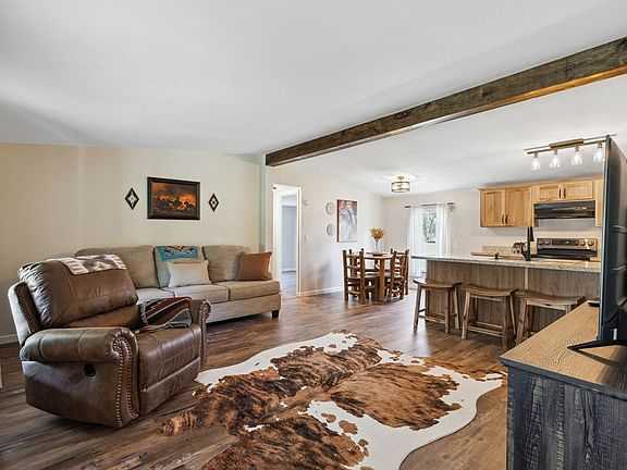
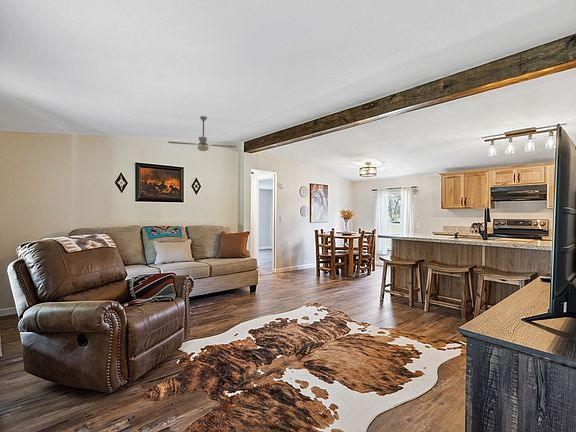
+ ceiling fan (203, 133)
